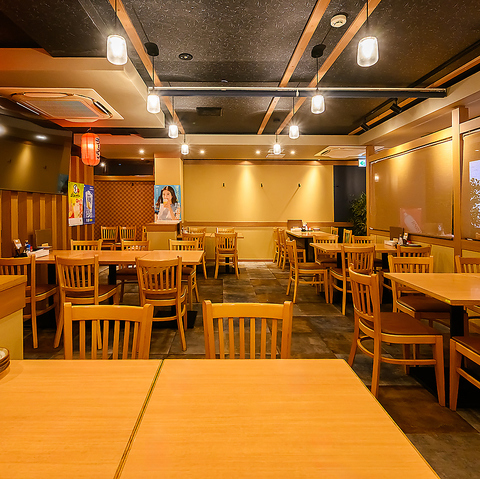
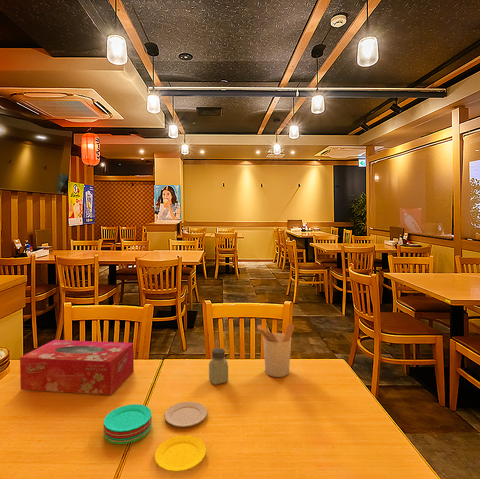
+ utensil holder (273, 348)
+ saltshaker (218, 365)
+ plate (168, 421)
+ tissue box (80, 364)
